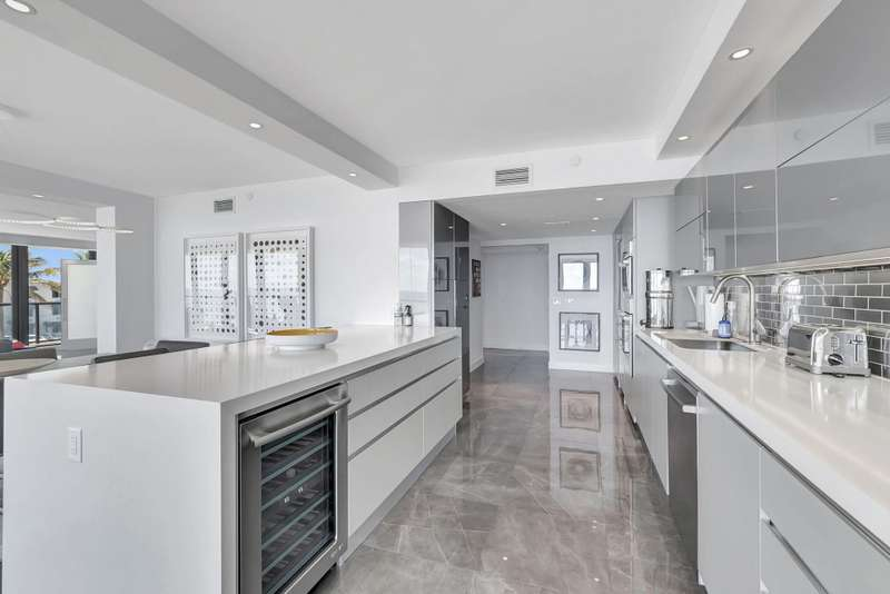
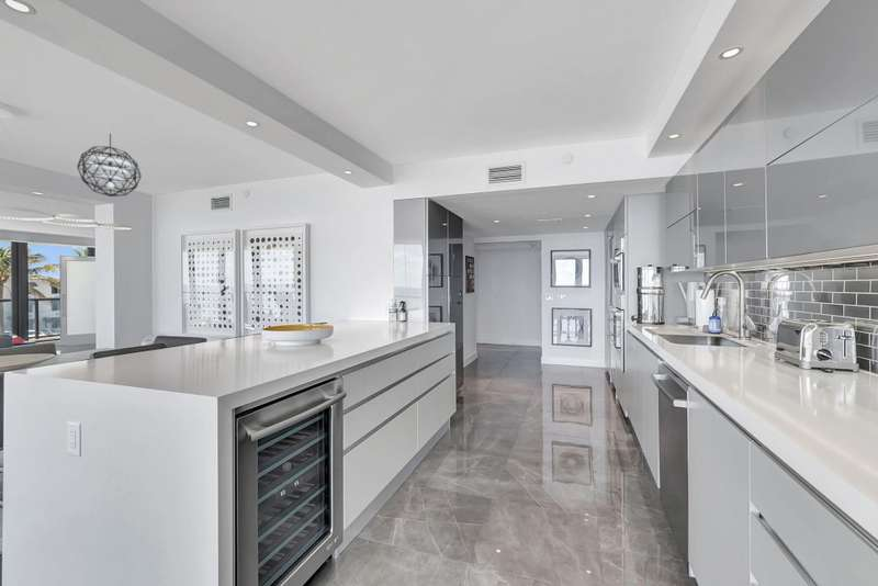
+ pendant light (110, 165)
